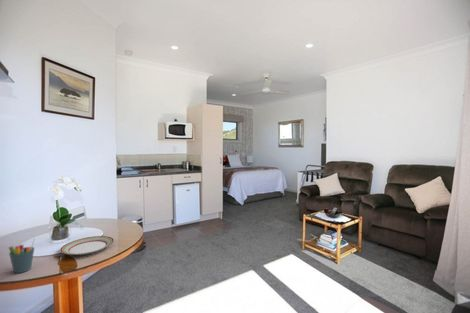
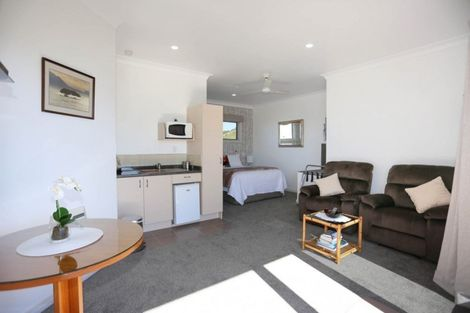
- pen holder (22, 255)
- plate (88, 246)
